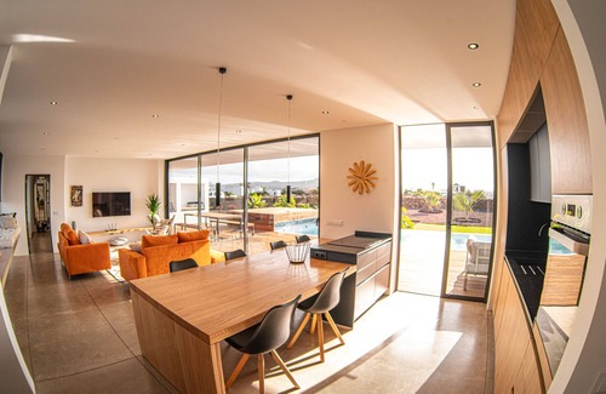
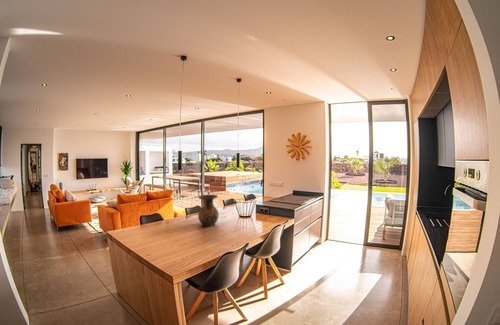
+ vase (208, 210)
